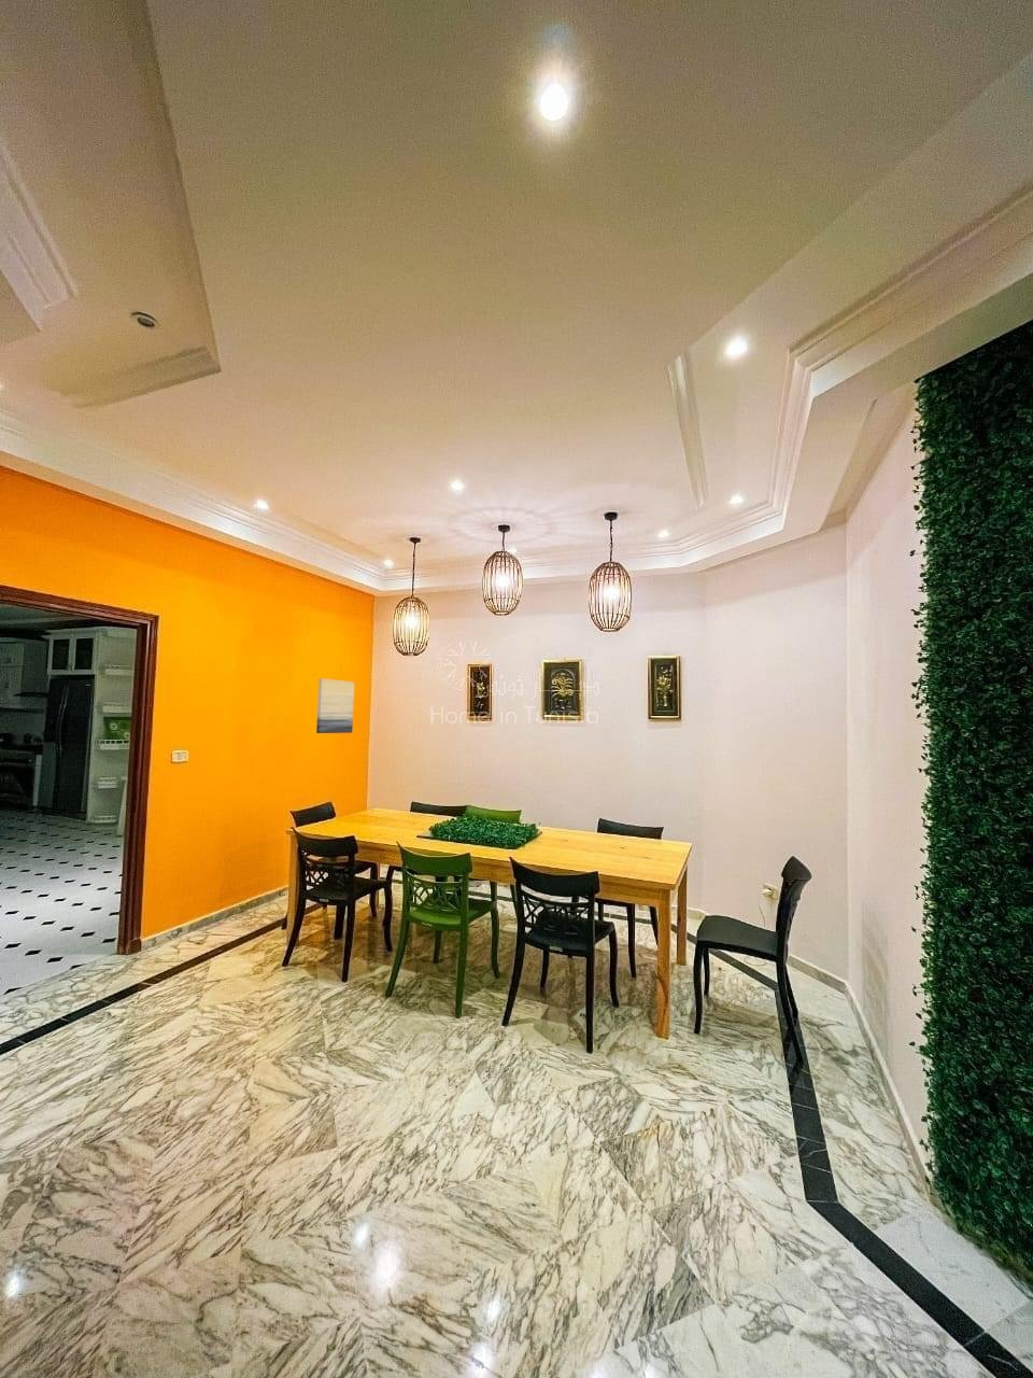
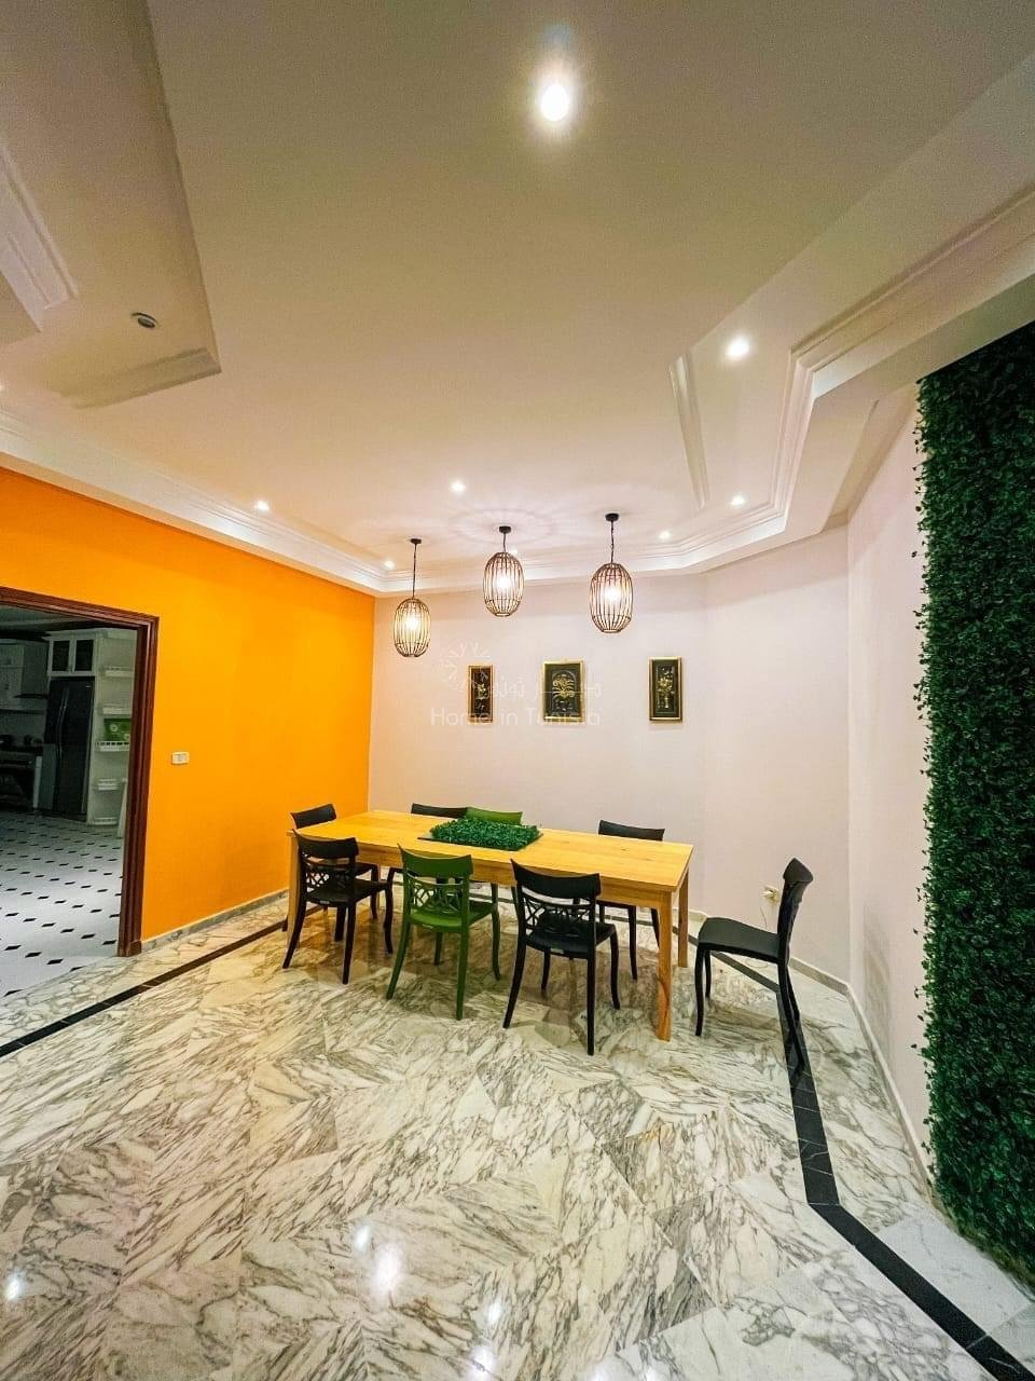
- wall art (335, 706)
